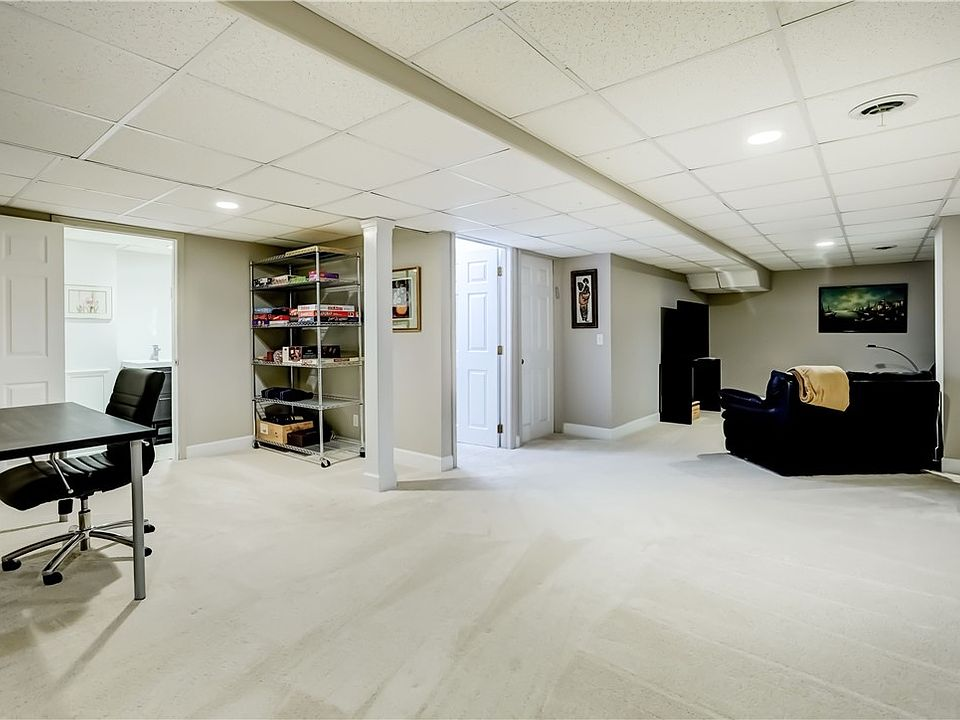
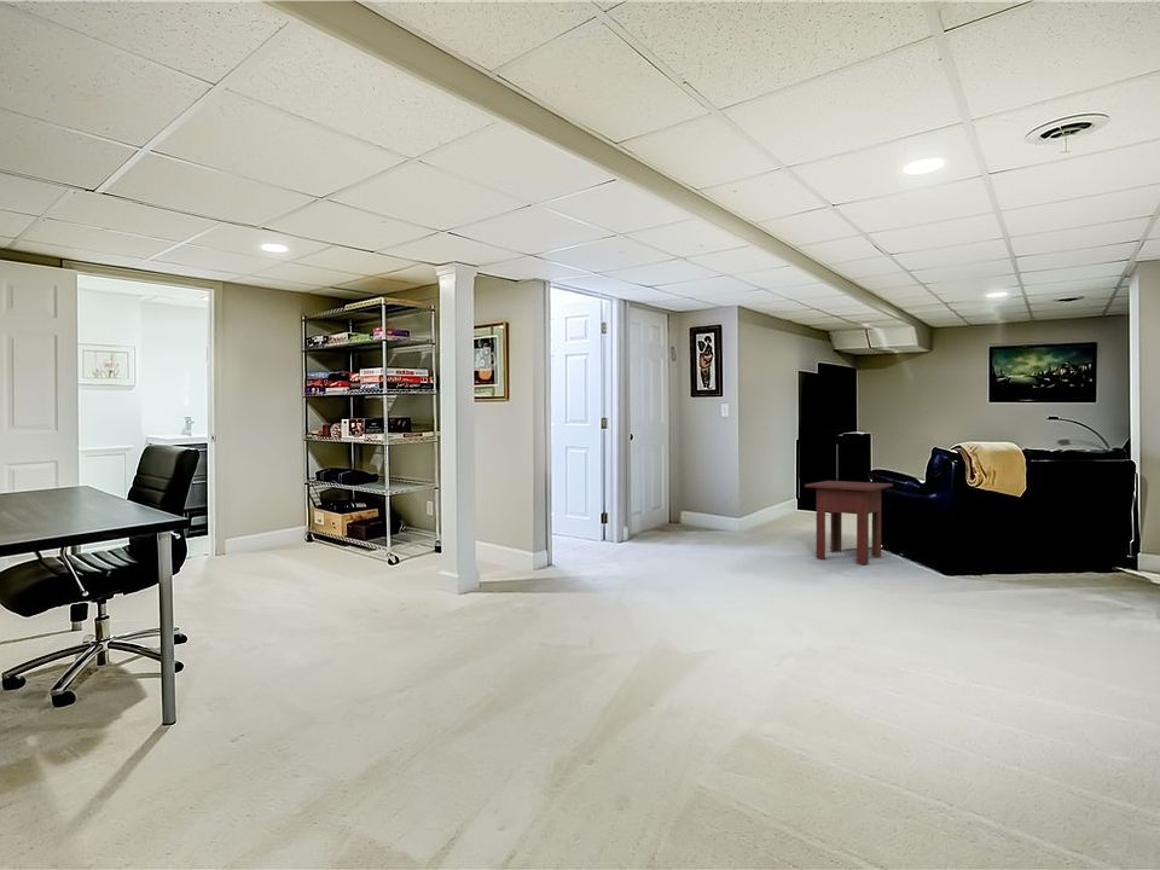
+ side table (848, 512)
